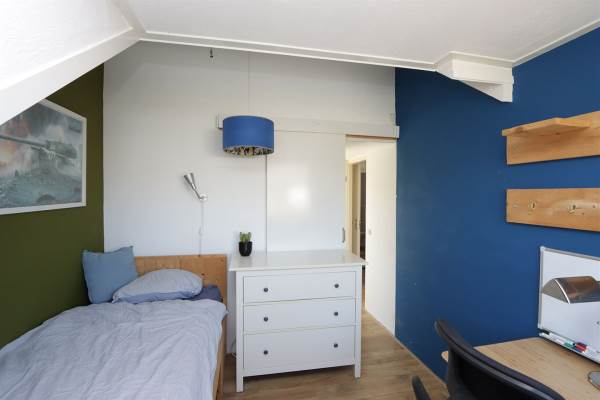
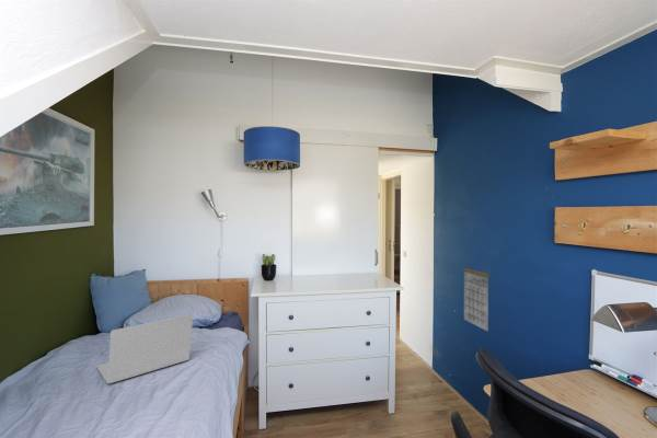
+ calendar (475, 291)
+ laptop (145, 339)
